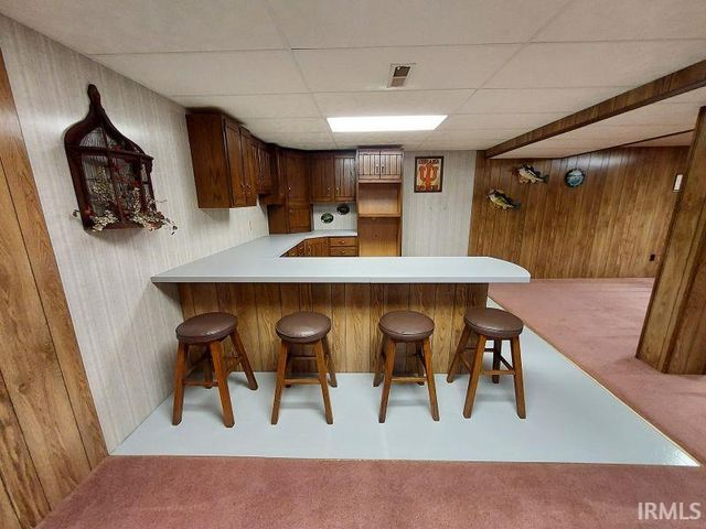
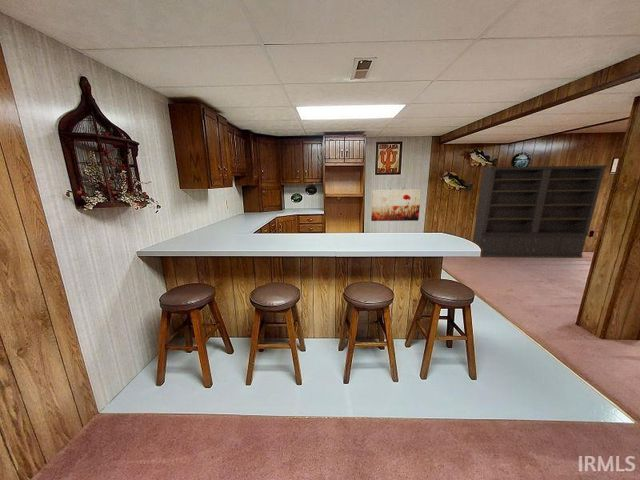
+ wall art (395, 205)
+ storage cabinet (533, 213)
